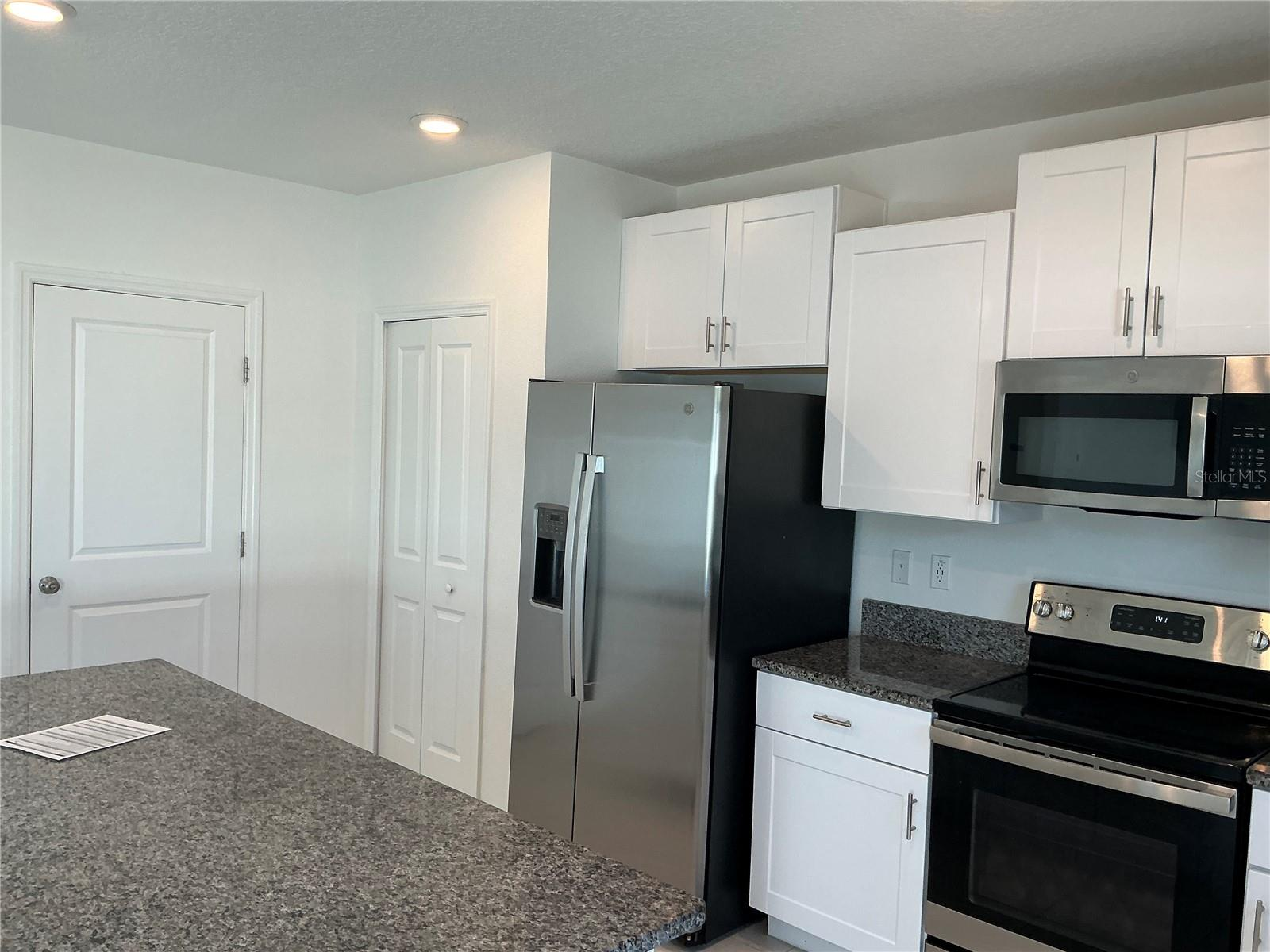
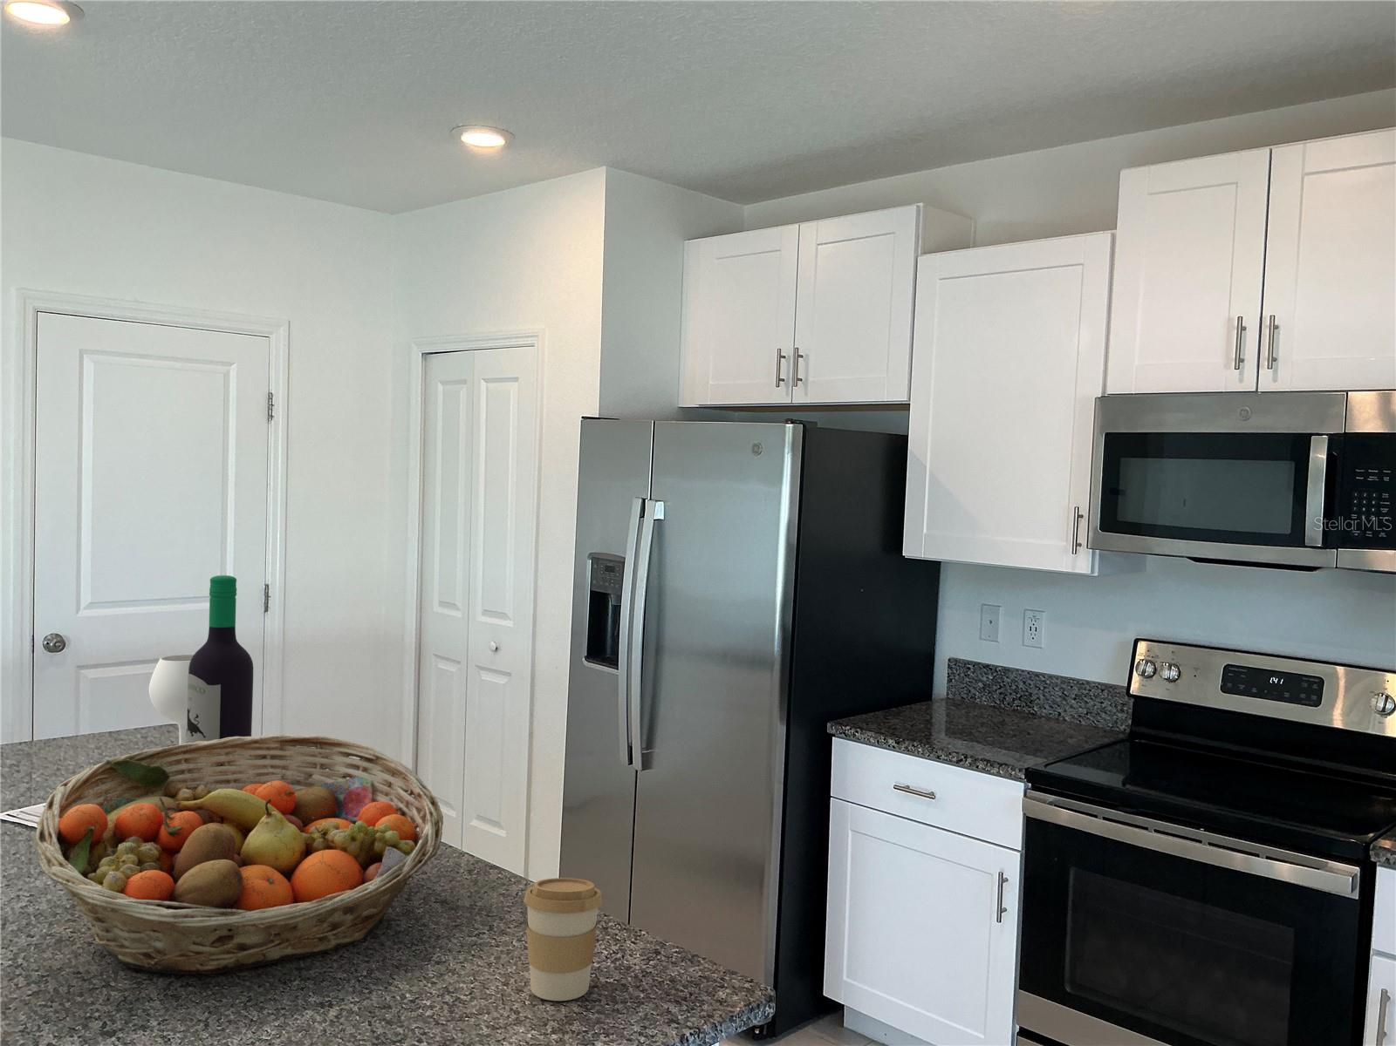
+ wine bottle (201, 691)
+ coffee cup (561, 934)
+ fruit basket (251, 844)
